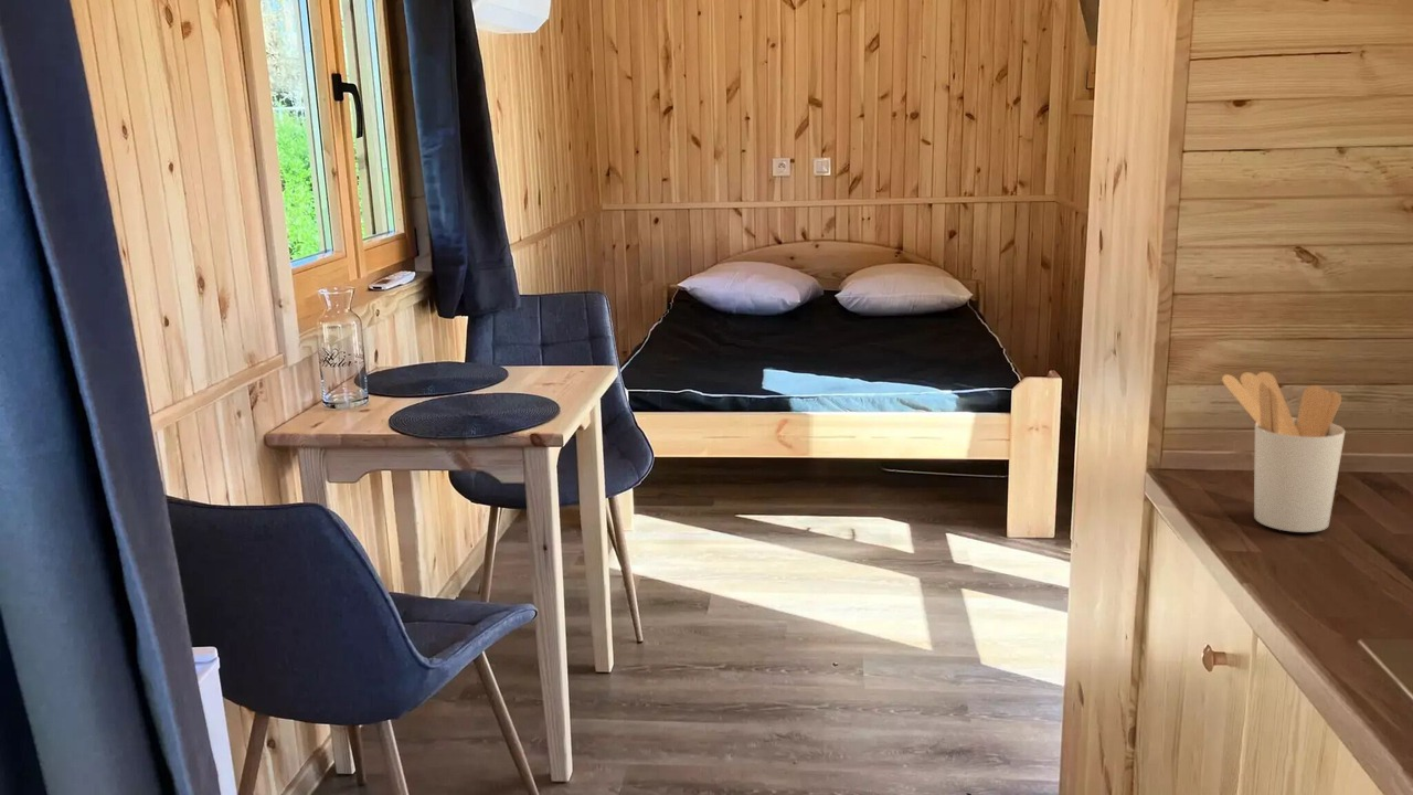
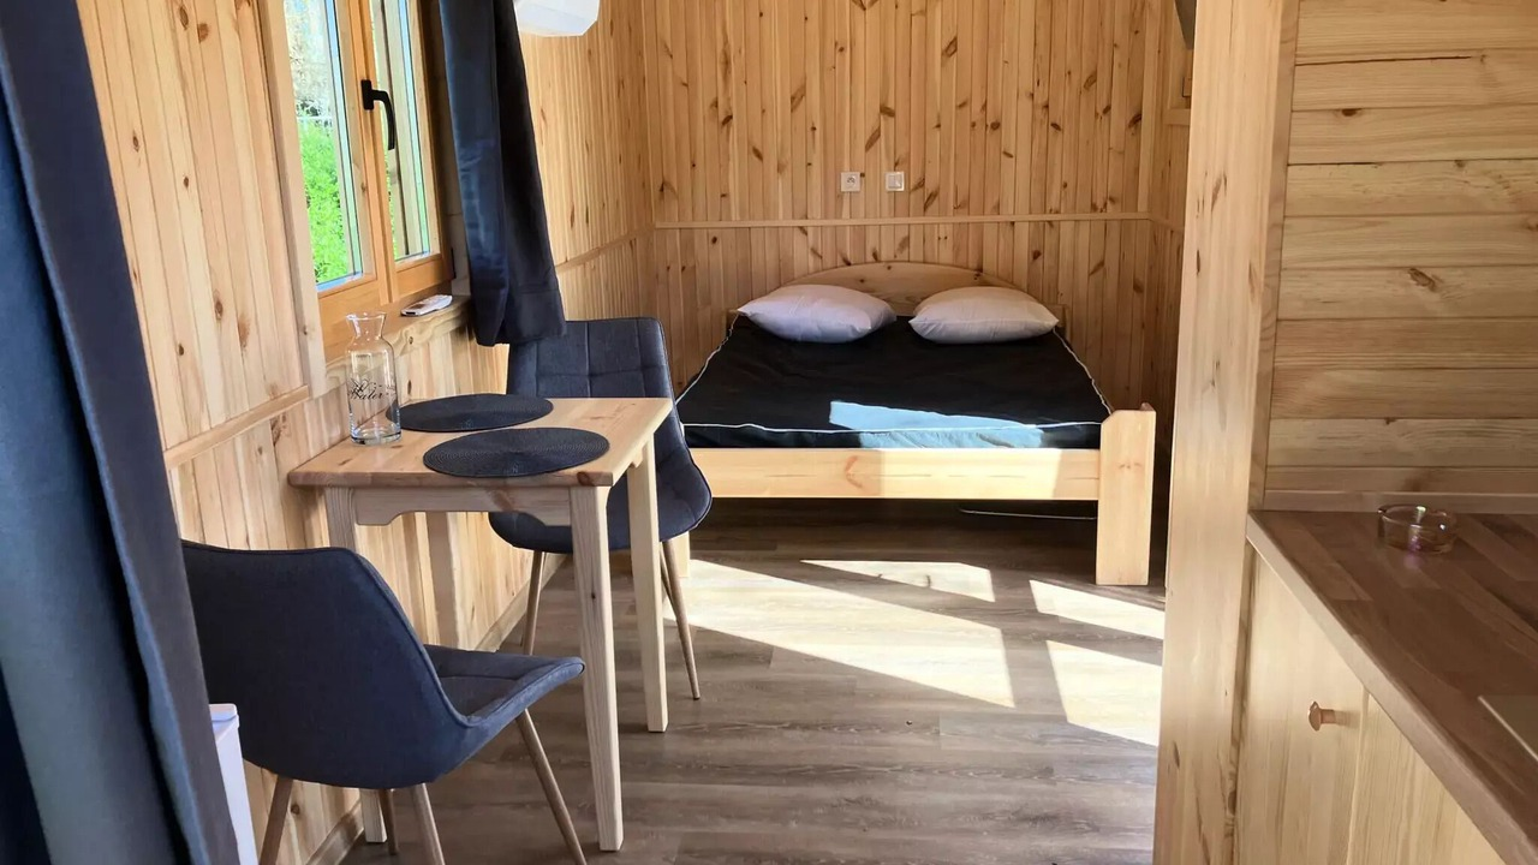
- utensil holder (1279, 446)
